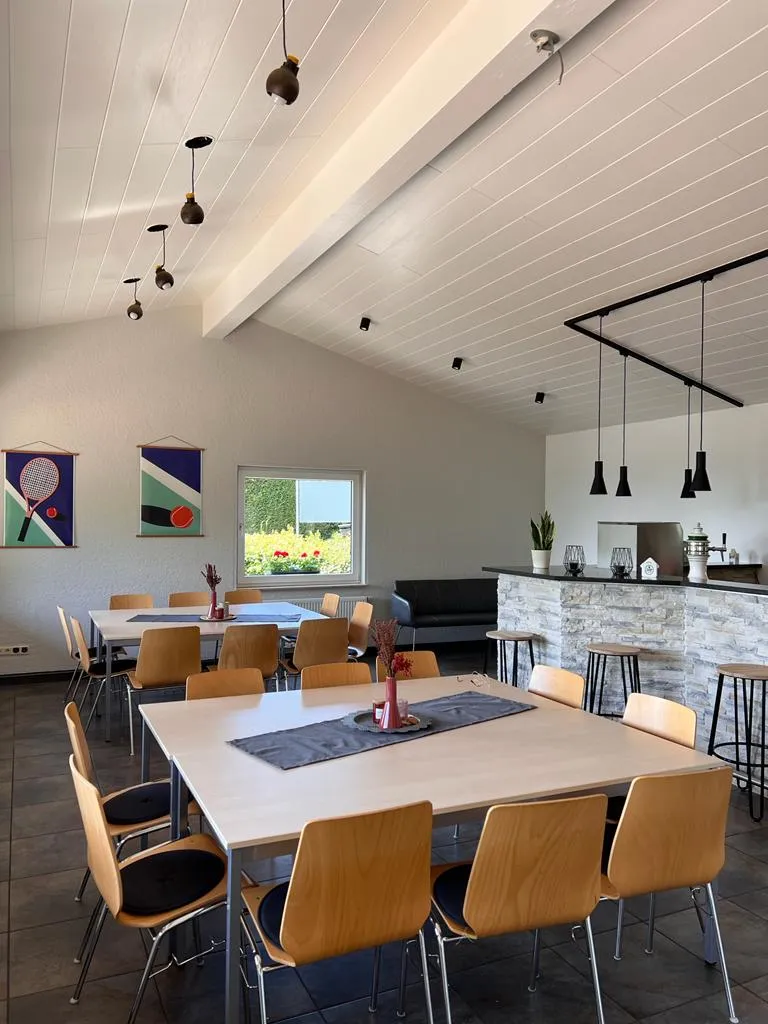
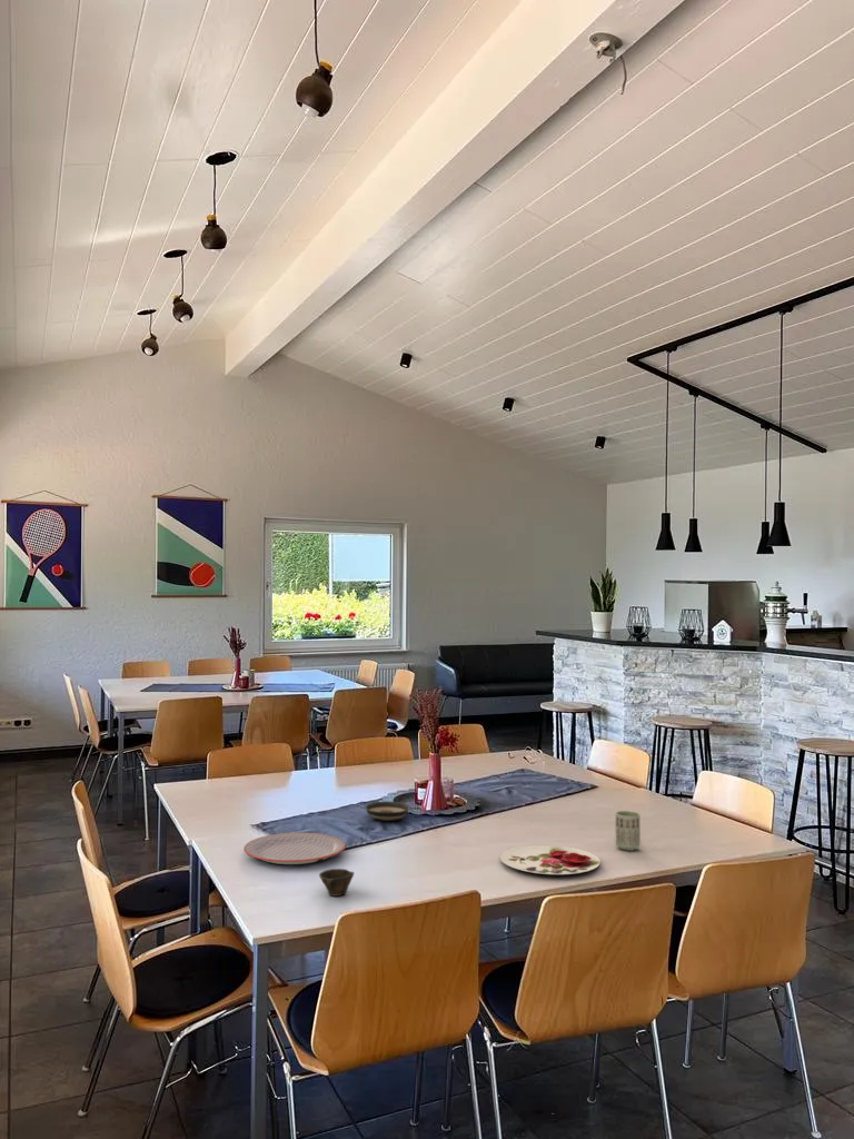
+ plate (549, 858)
+ plate (295, 849)
+ cup (627, 830)
+ saucer (387, 812)
+ cup (335, 883)
